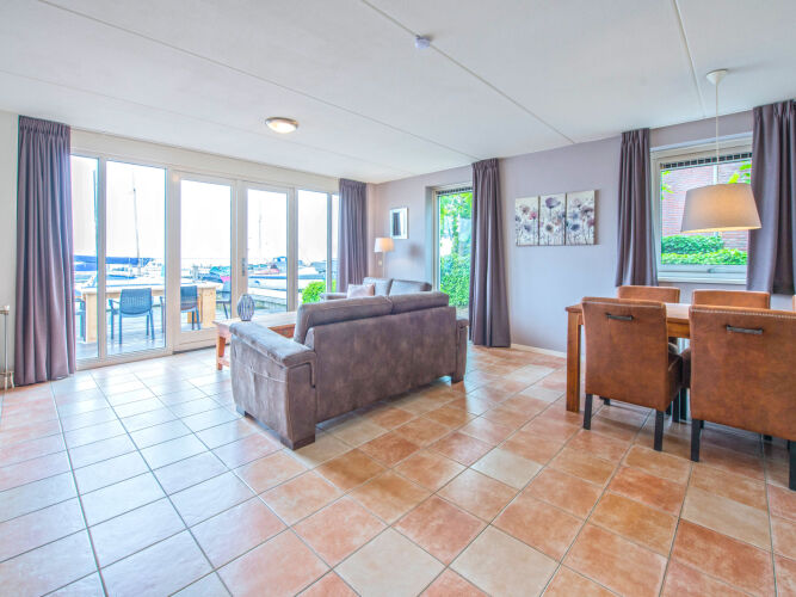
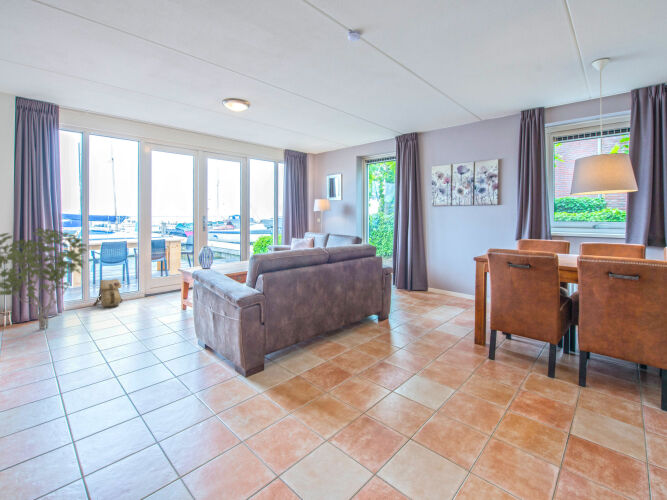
+ shrub (43, 278)
+ backpack (109, 292)
